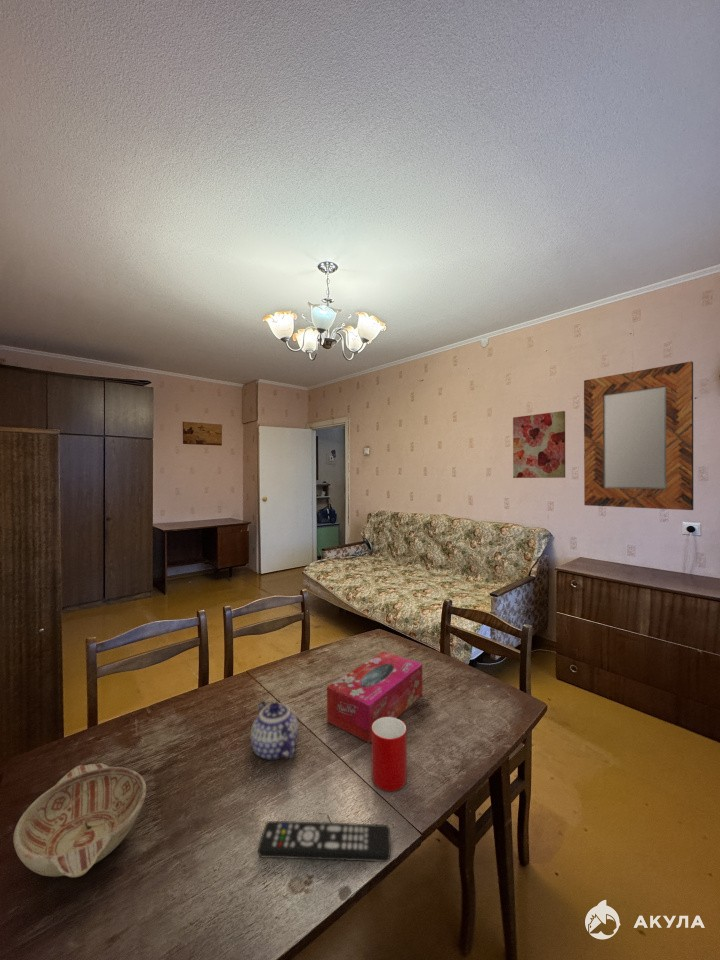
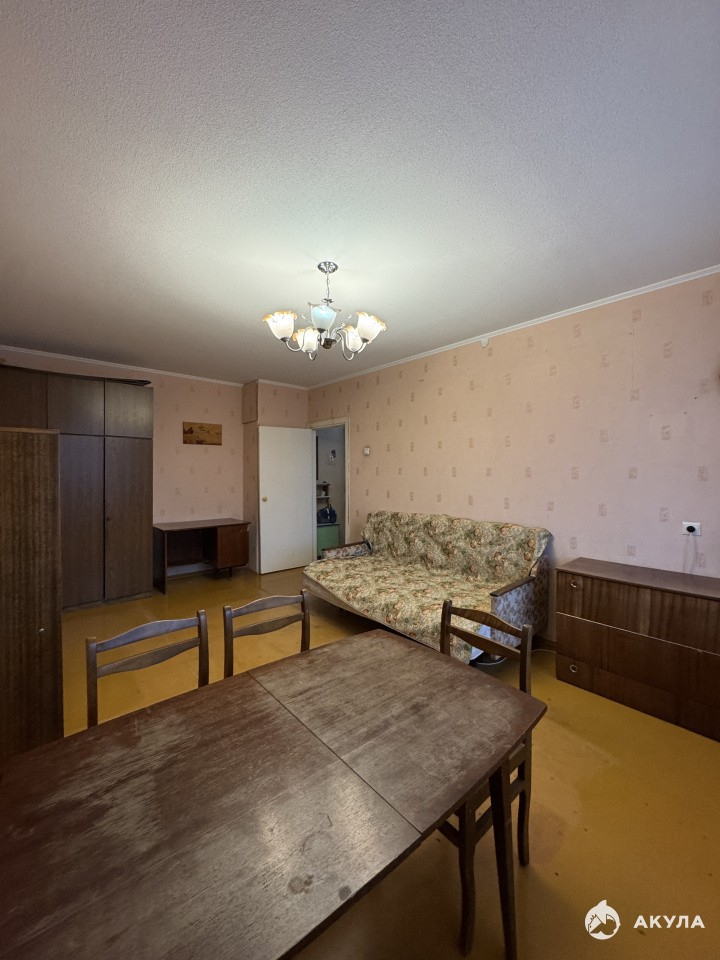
- remote control (325, 842)
- cup (394, 749)
- home mirror (634, 439)
- tissue box (377, 690)
- wall art (537, 446)
- decorative bowl (85, 825)
- teapot (275, 726)
